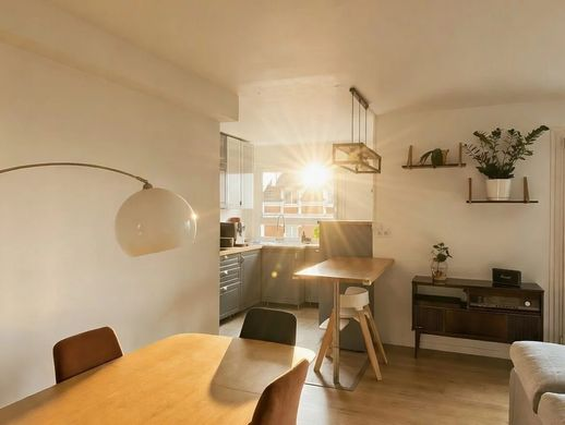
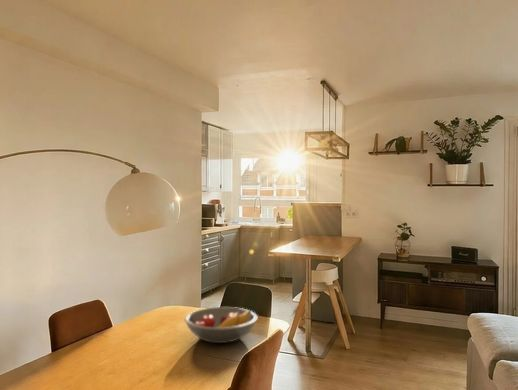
+ fruit bowl (221, 324)
